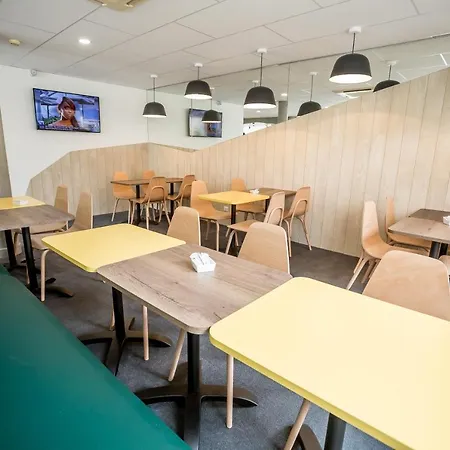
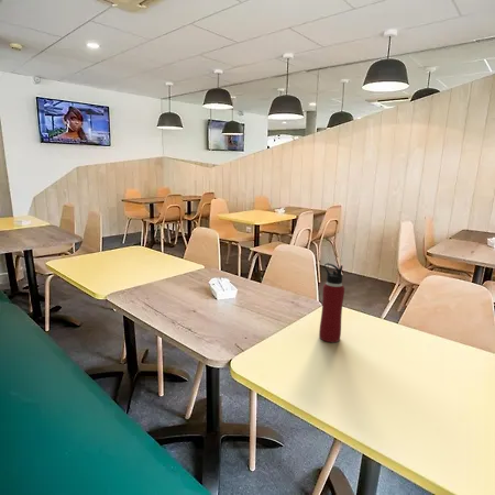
+ water bottle (332, 301)
